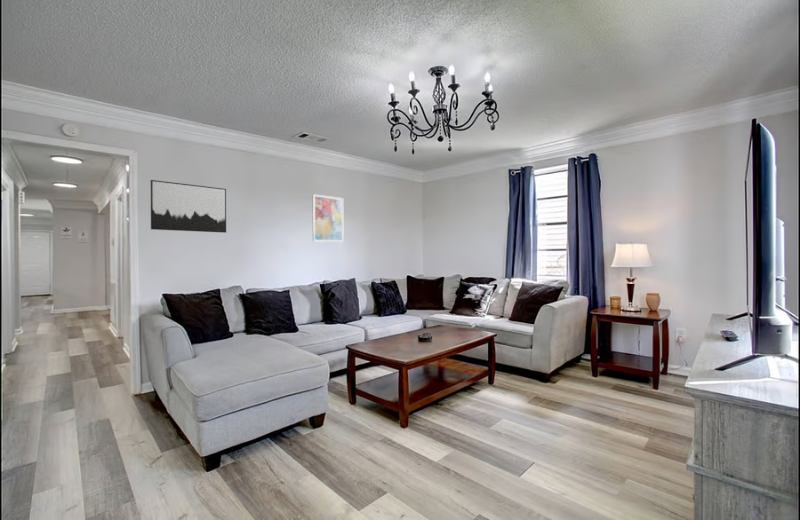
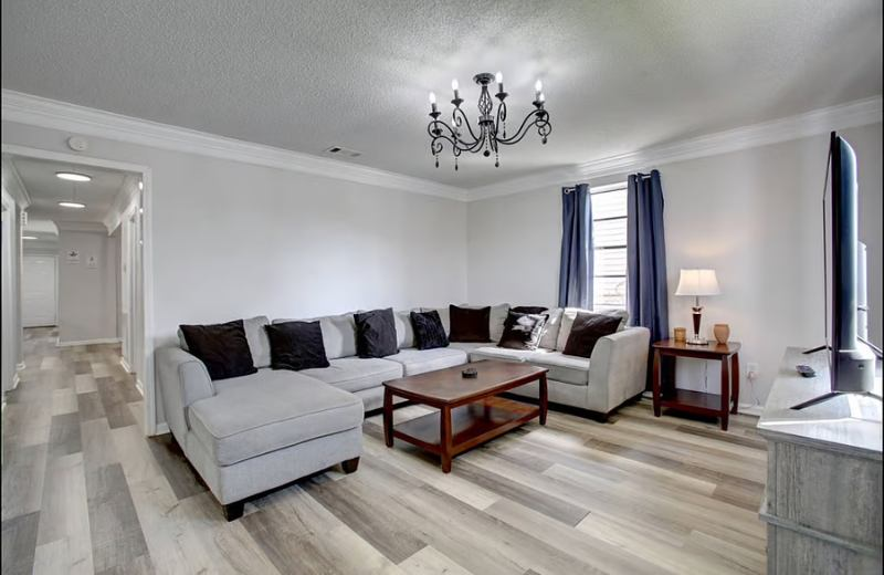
- wall art (328, 219)
- wall art (190, 207)
